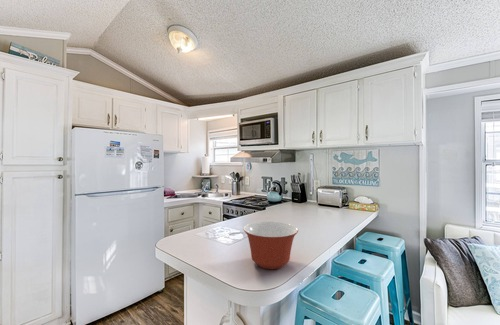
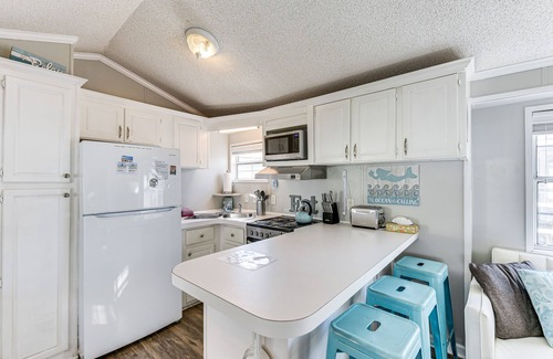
- mixing bowl (270, 245)
